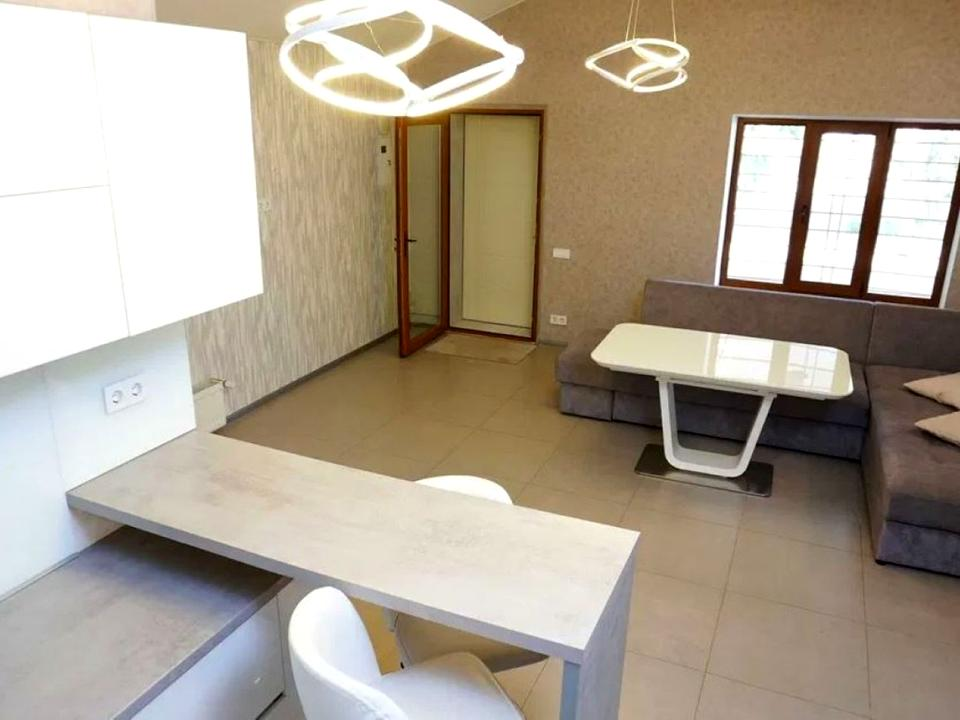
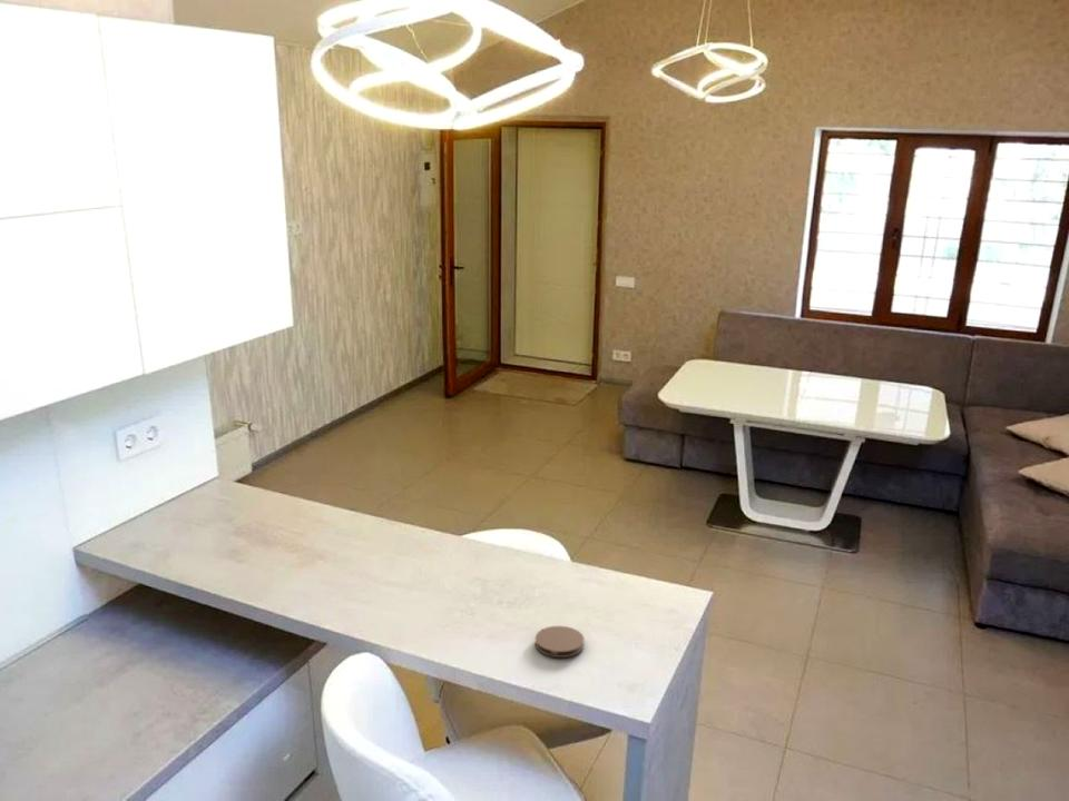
+ coaster (559, 641)
